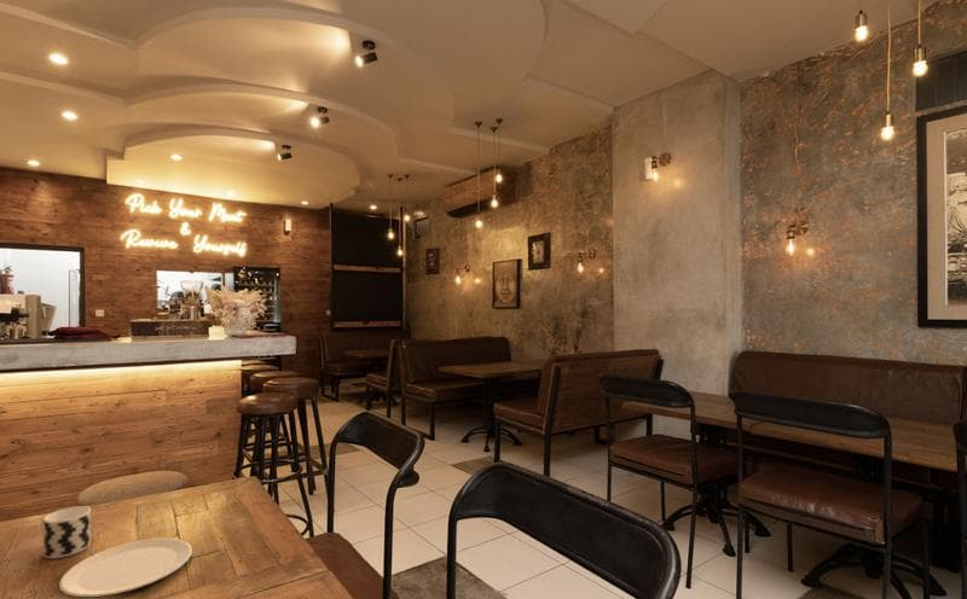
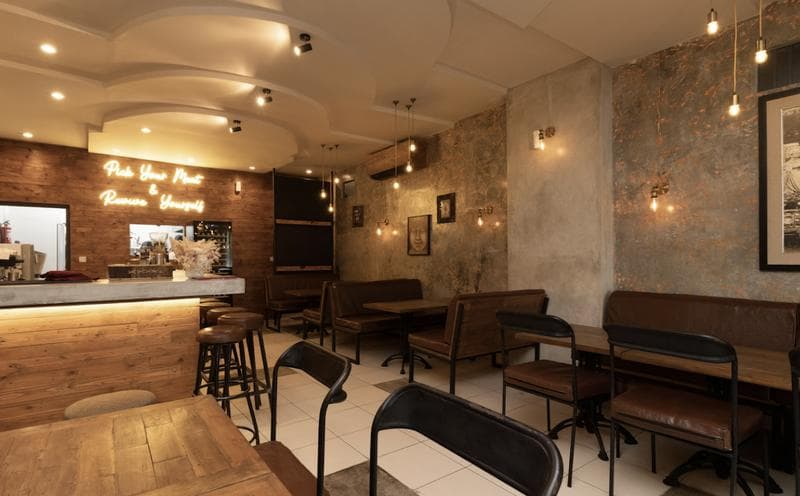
- cup (62, 530)
- plate (129, 565)
